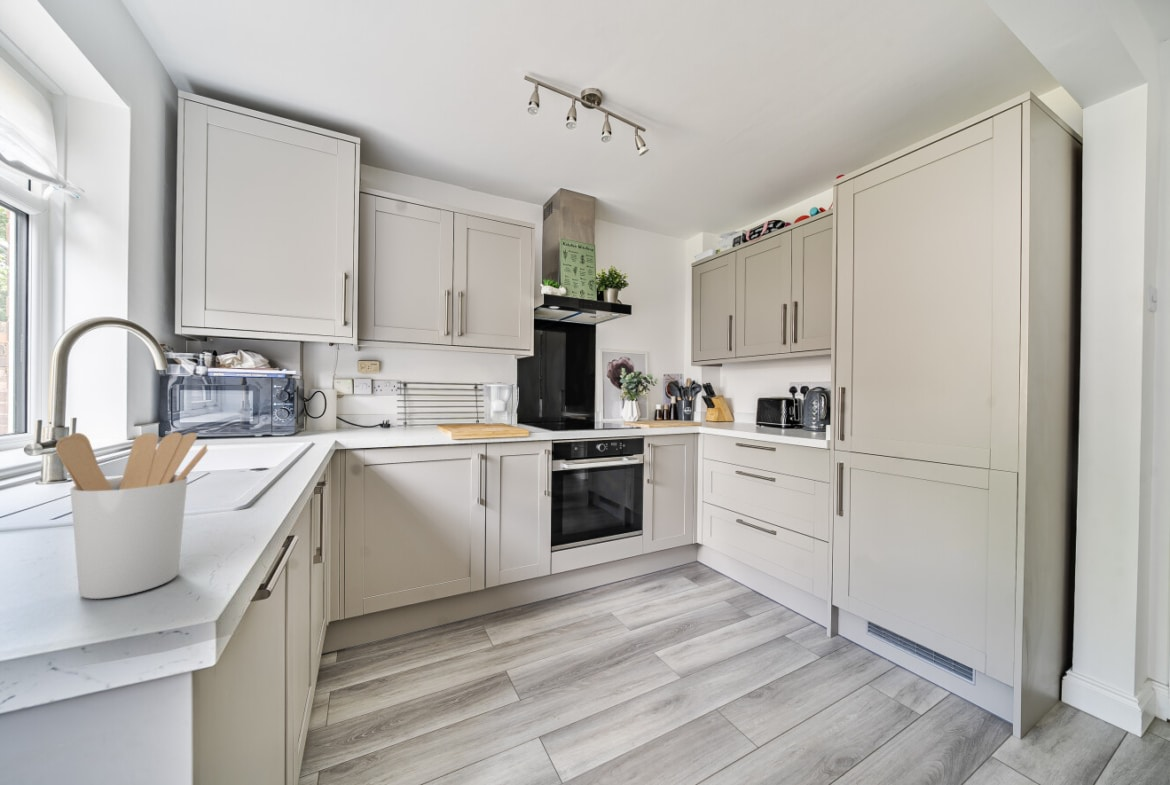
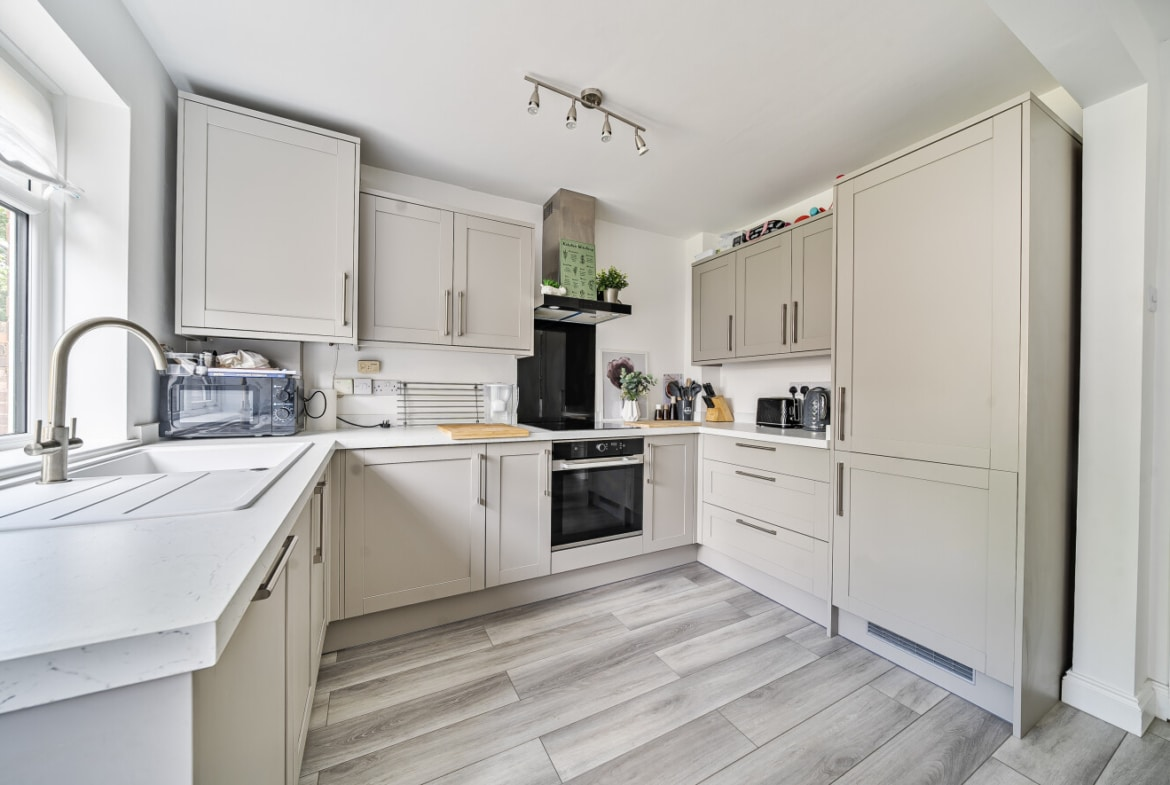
- utensil holder (143, 502)
